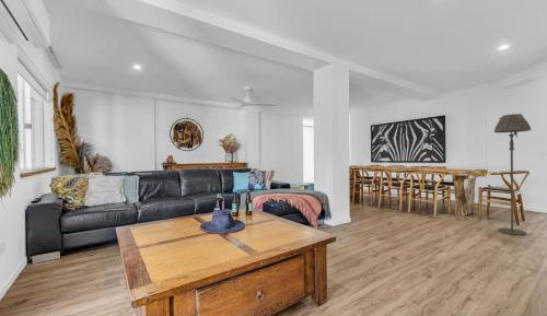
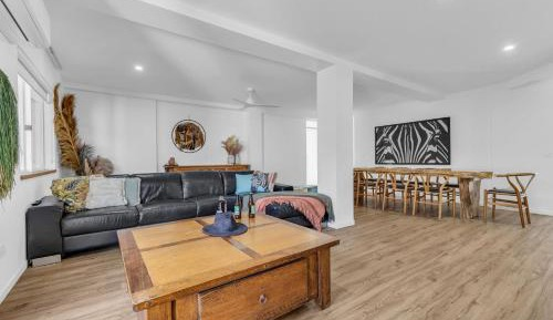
- floor lamp (512, 173)
